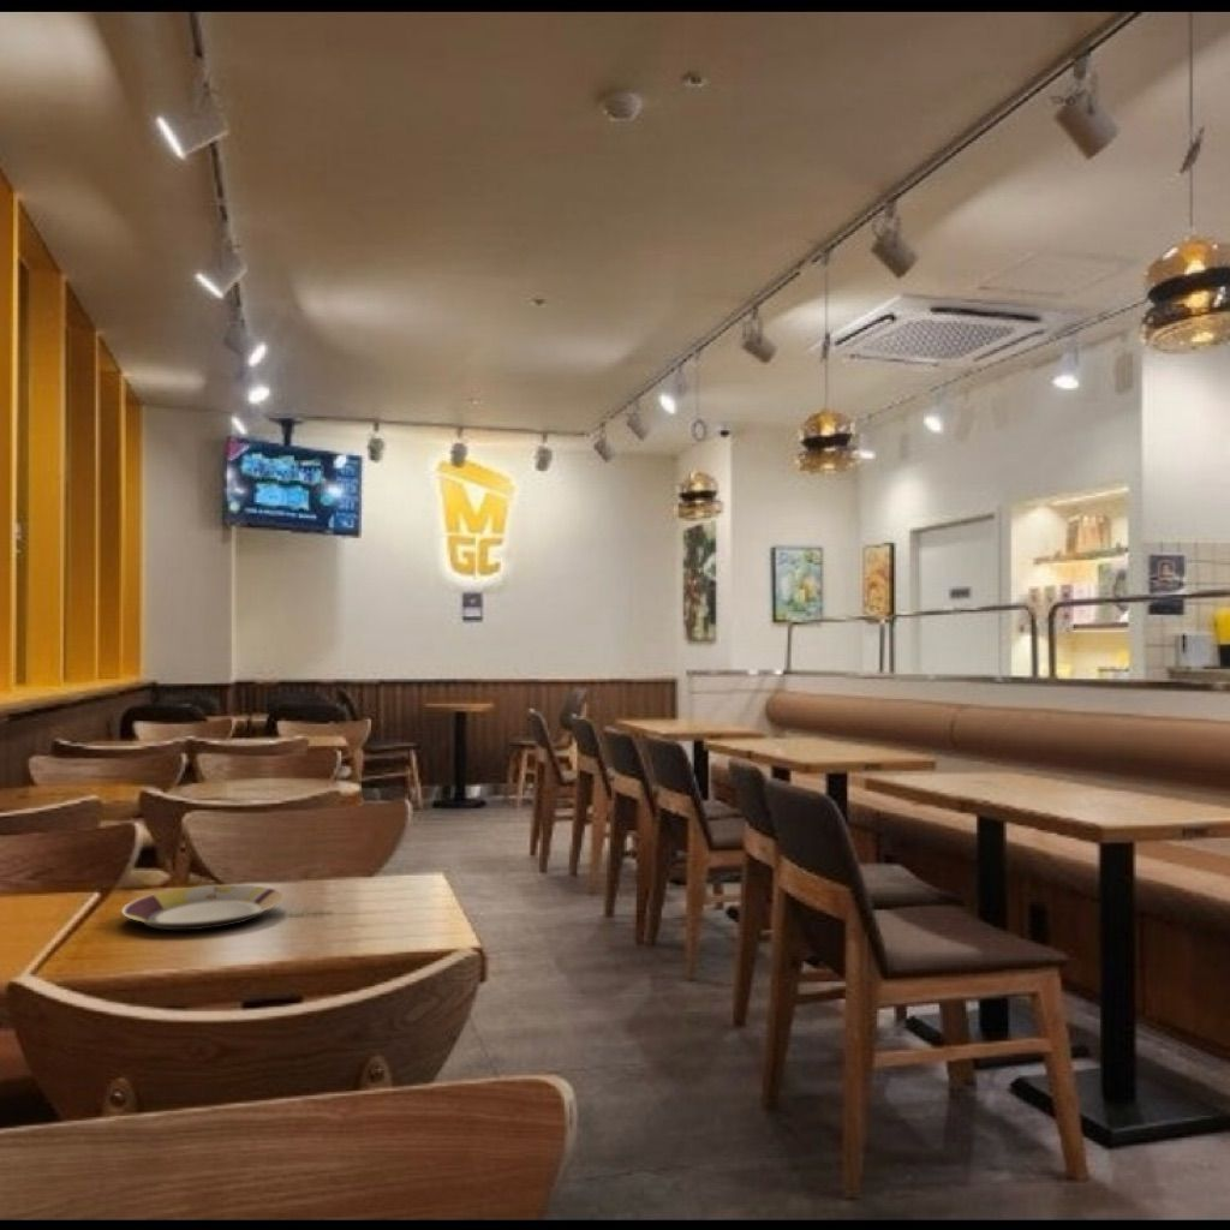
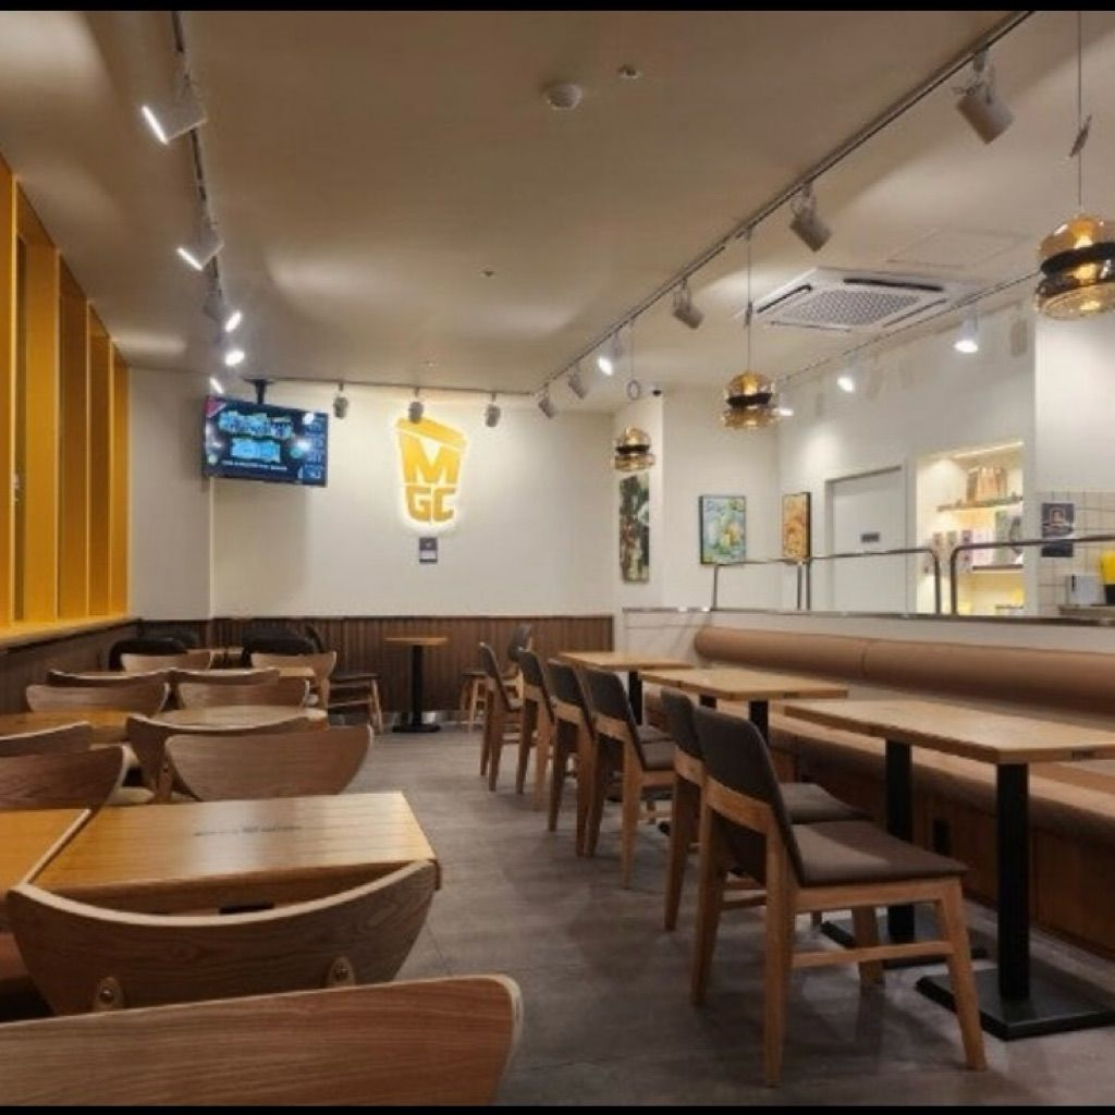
- plate (204, 908)
